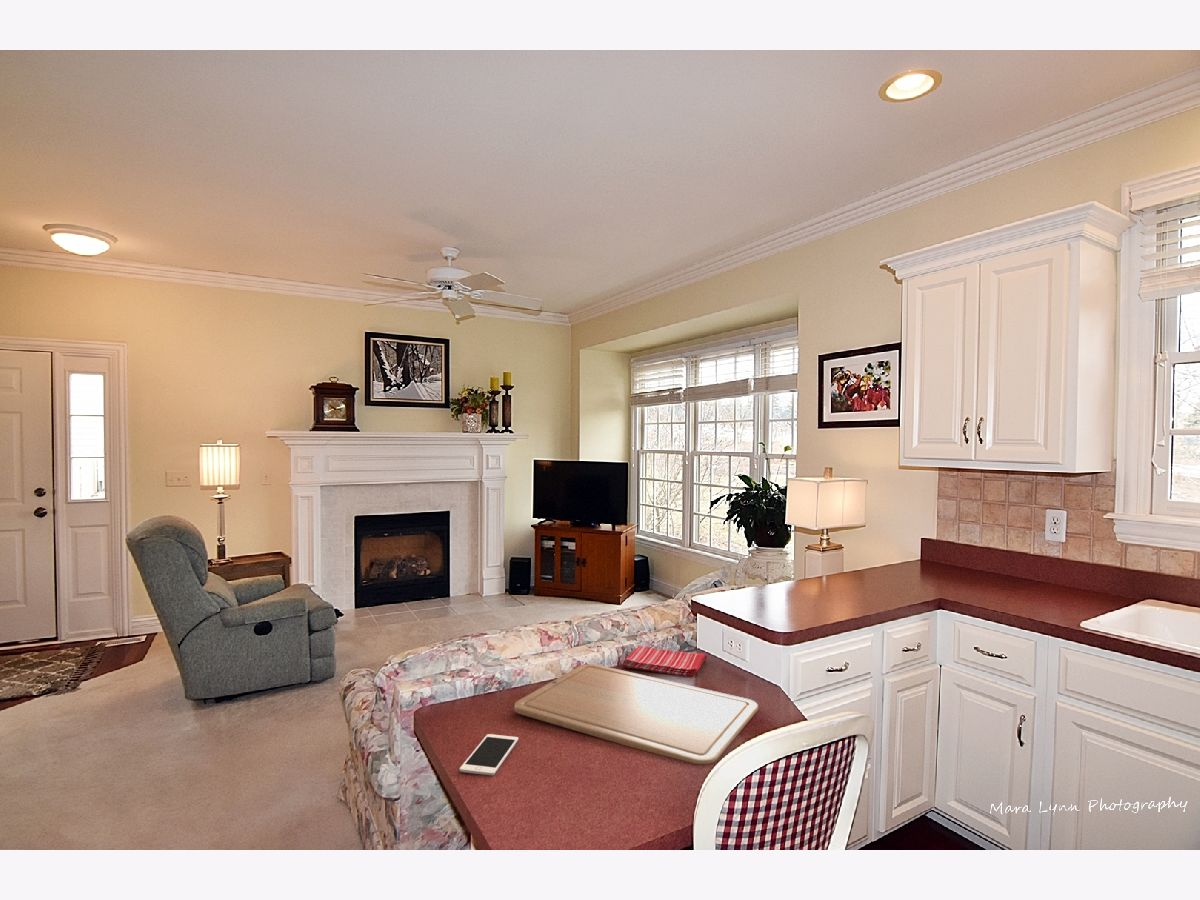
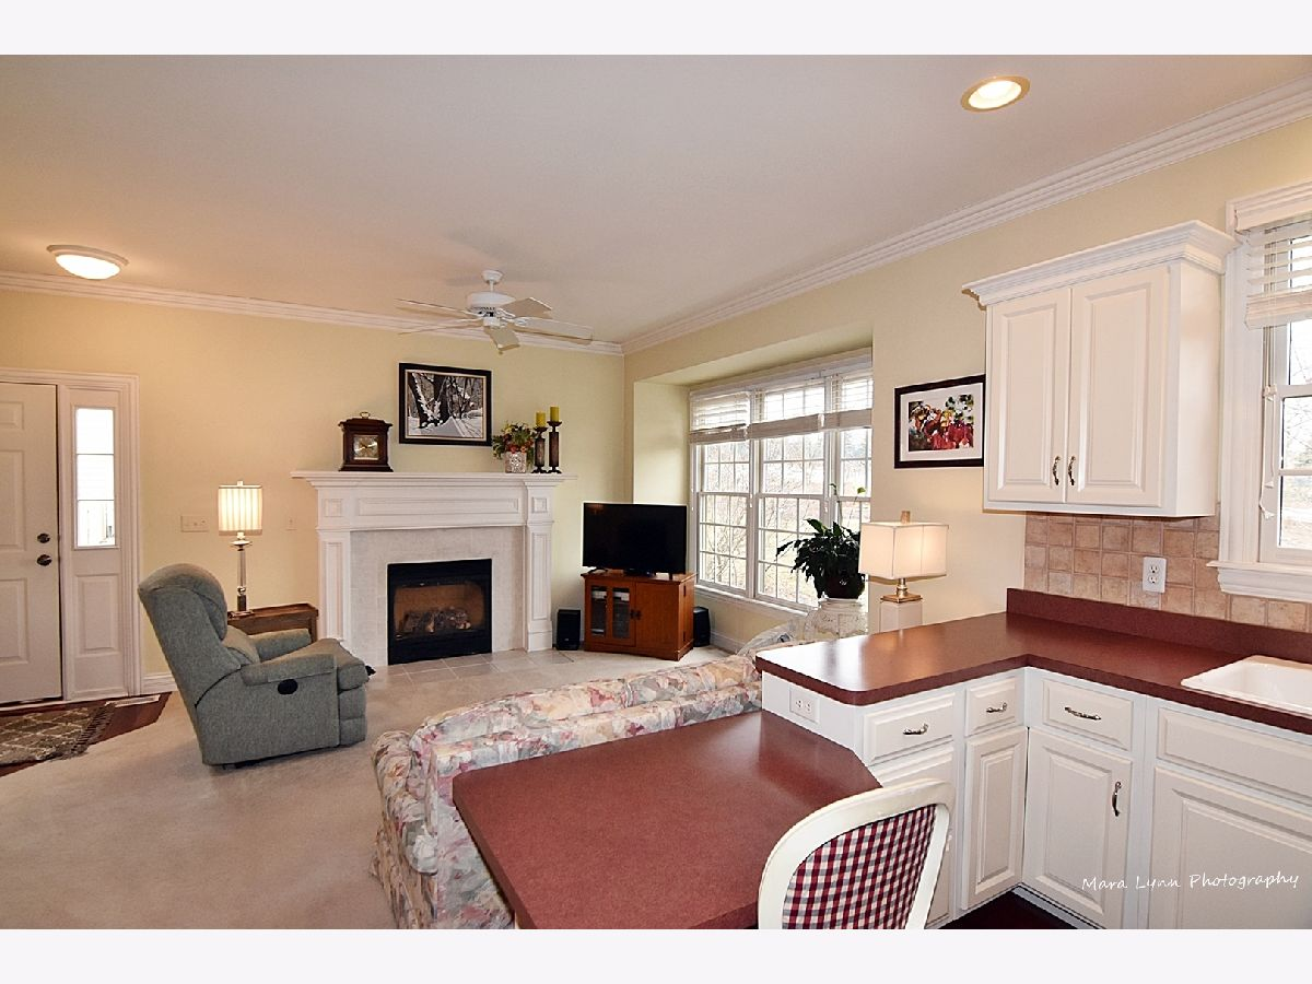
- chopping board (636, 706)
- dish towel (665, 659)
- cell phone (490, 753)
